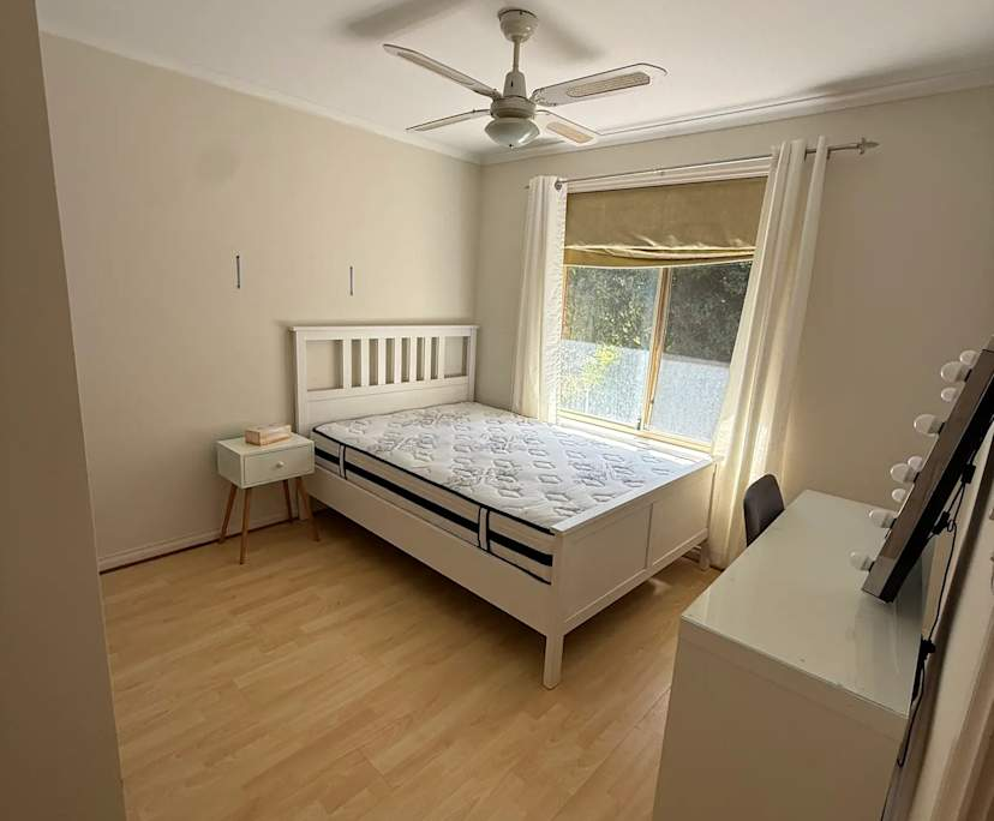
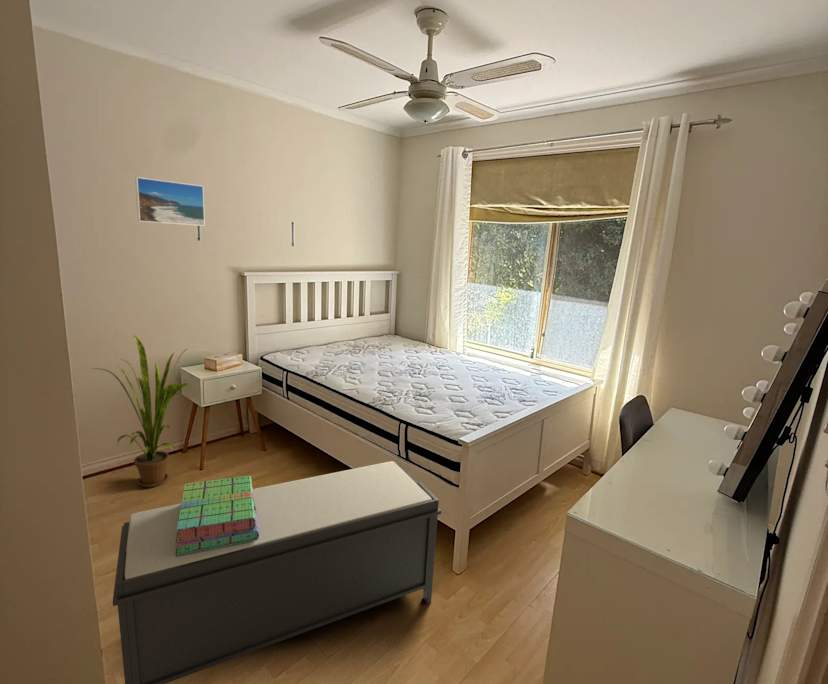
+ house plant (143, 413)
+ bench (291, 562)
+ stack of books (218, 509)
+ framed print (171, 203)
